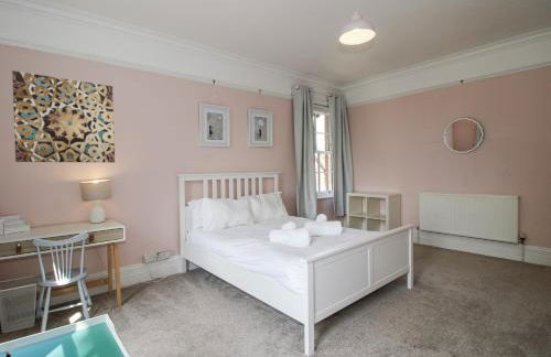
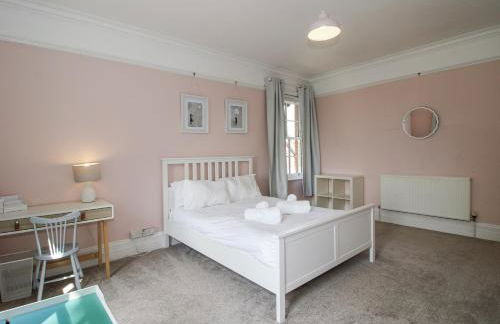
- wall art (67, 120)
